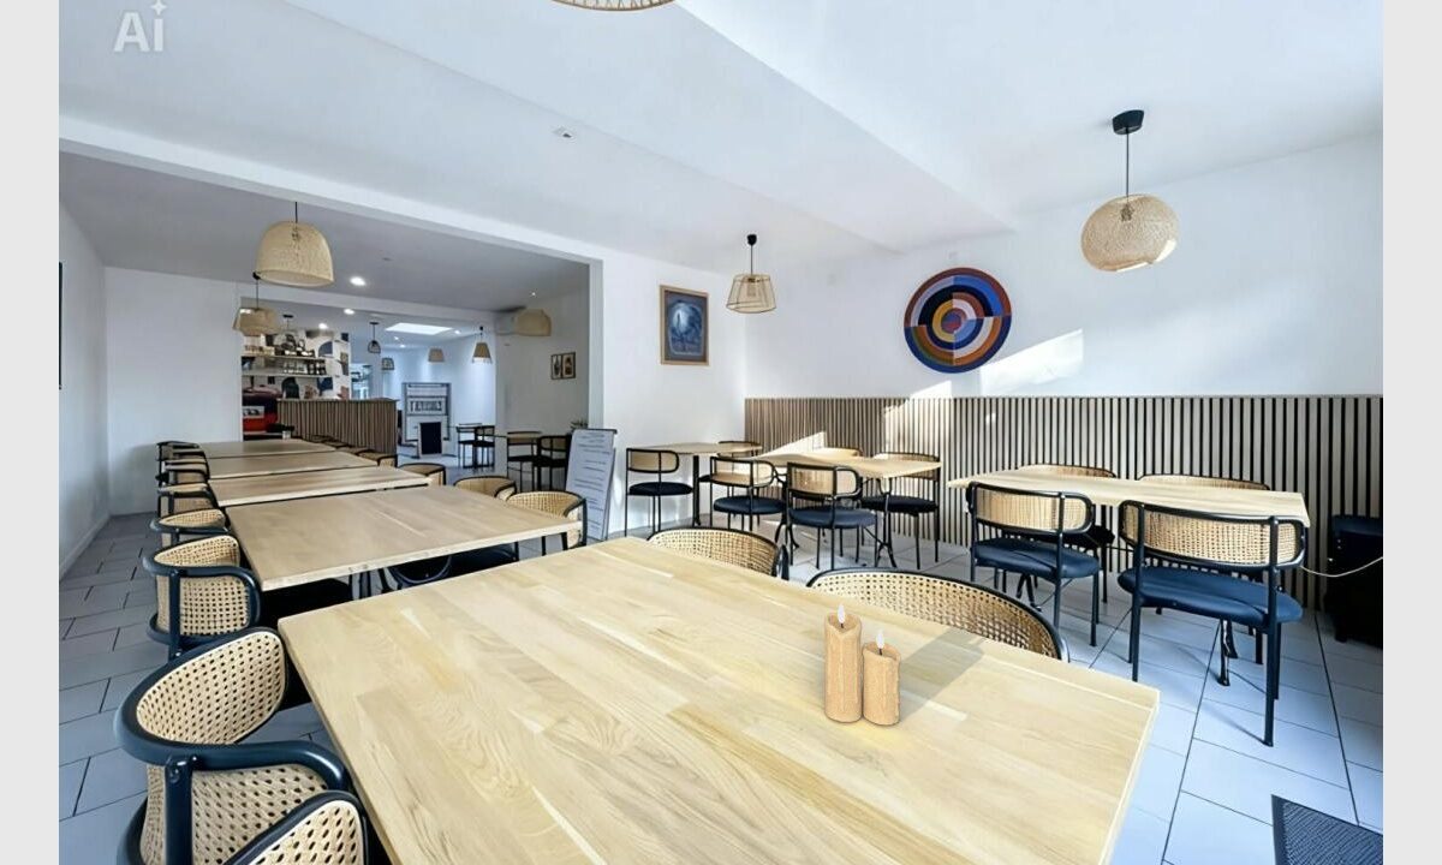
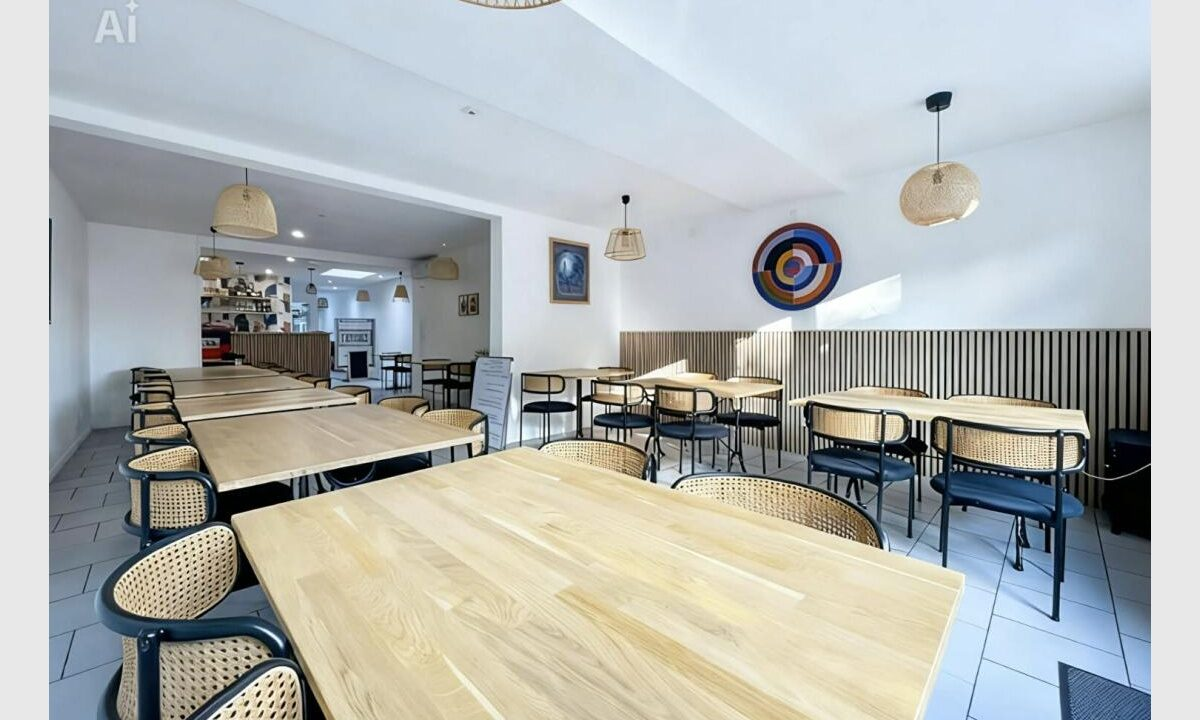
- candle (863, 660)
